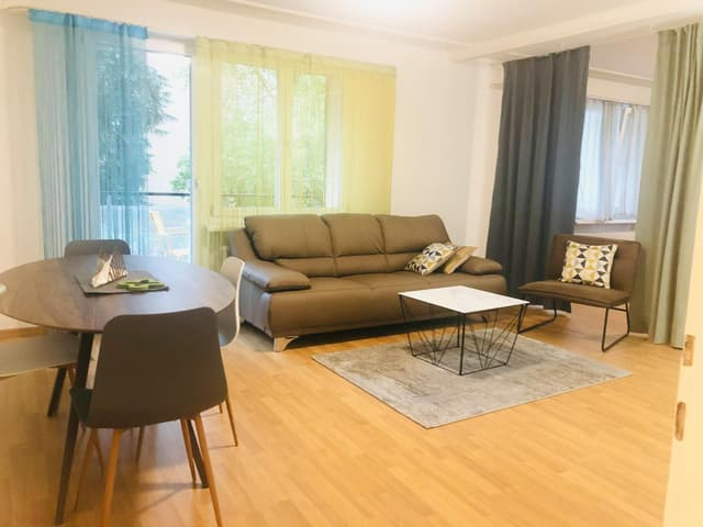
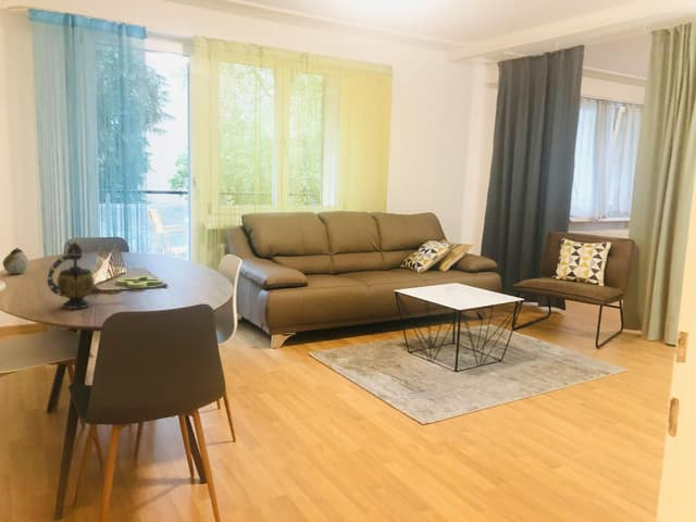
+ teapot (86, 273)
+ fruit (14, 260)
